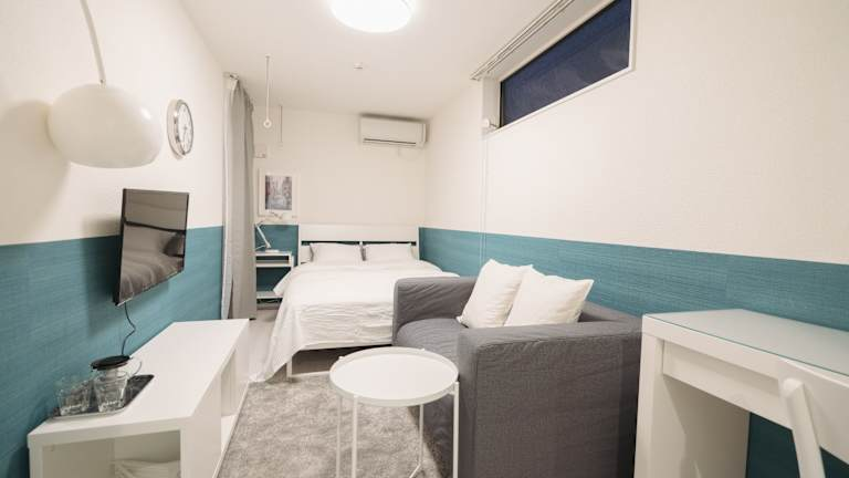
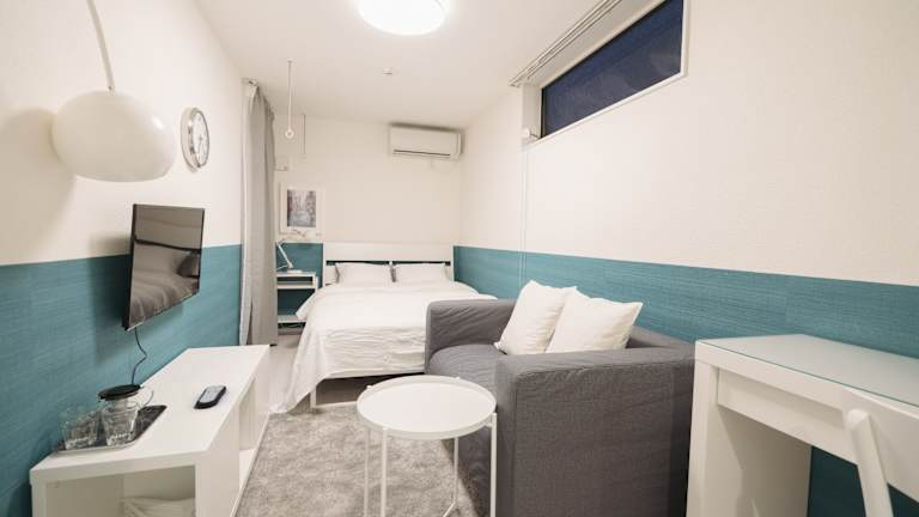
+ remote control (211, 395)
